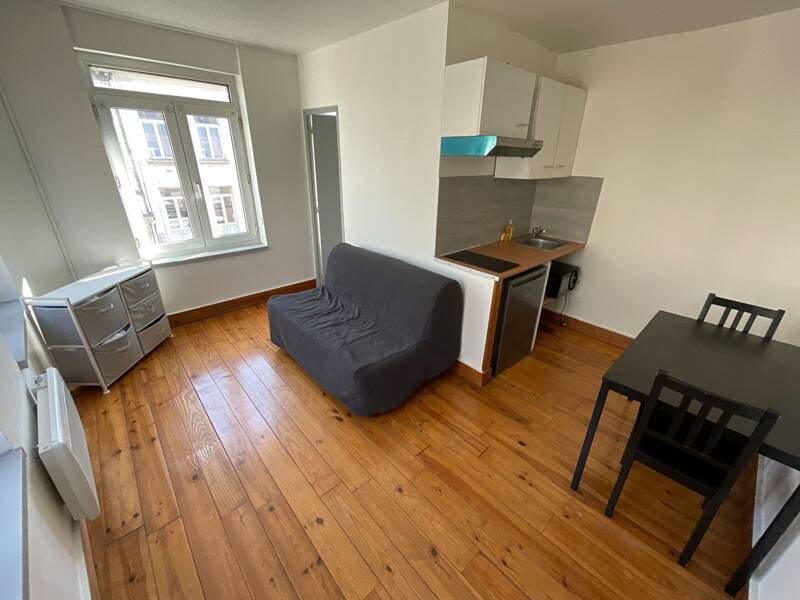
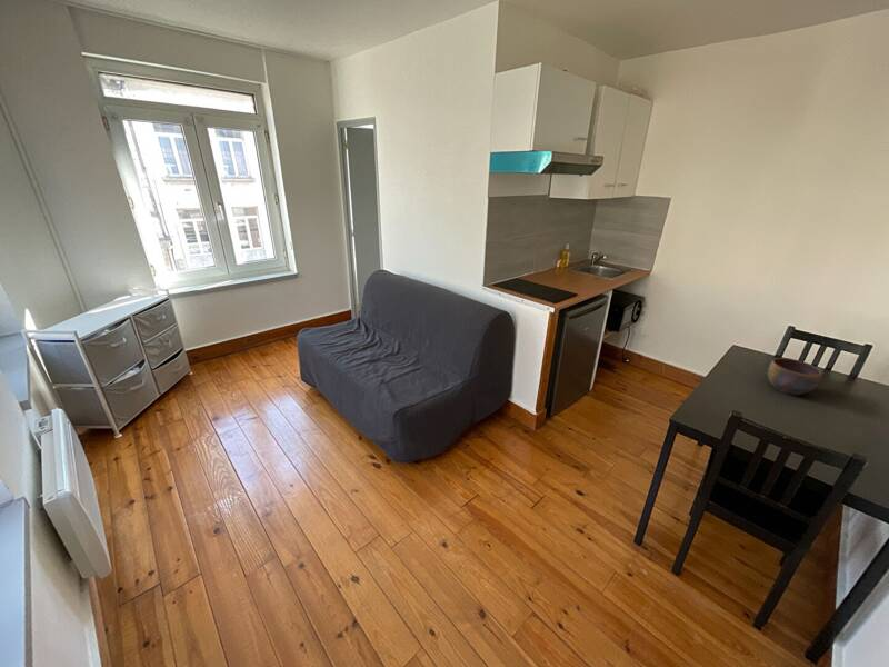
+ bowl (791, 377)
